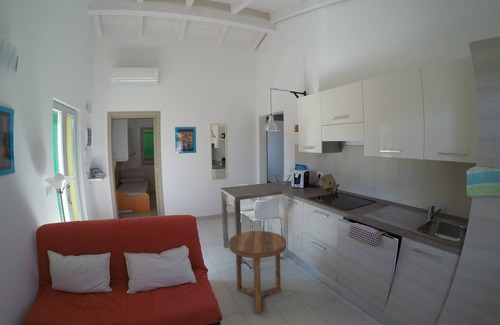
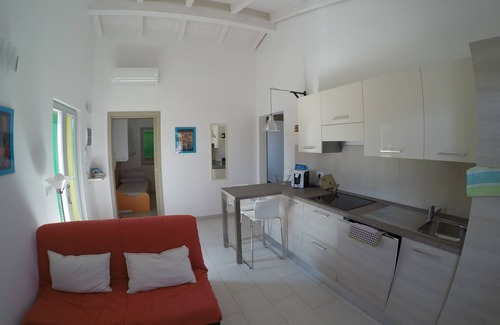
- side table (257, 268)
